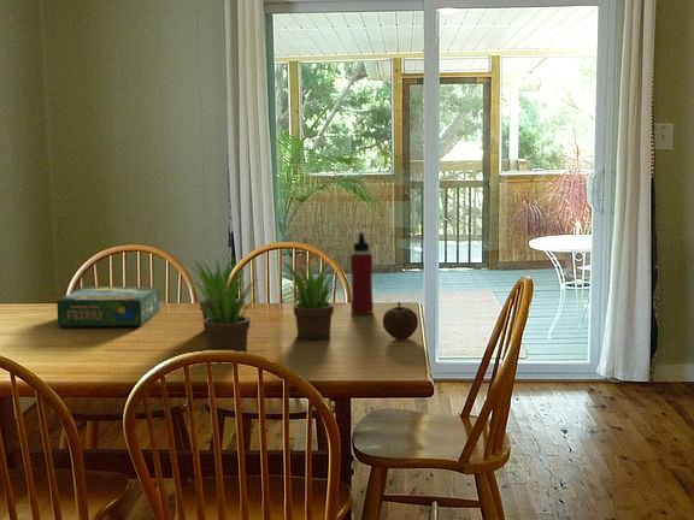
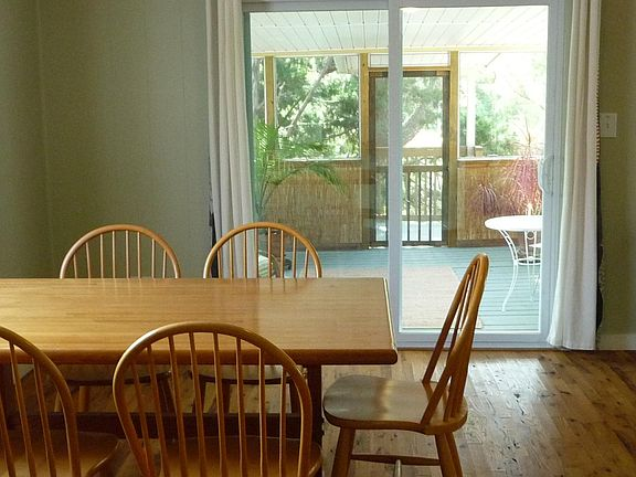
- board game (110, 305)
- fruit (400, 319)
- water bottle (361, 272)
- plant (245, 301)
